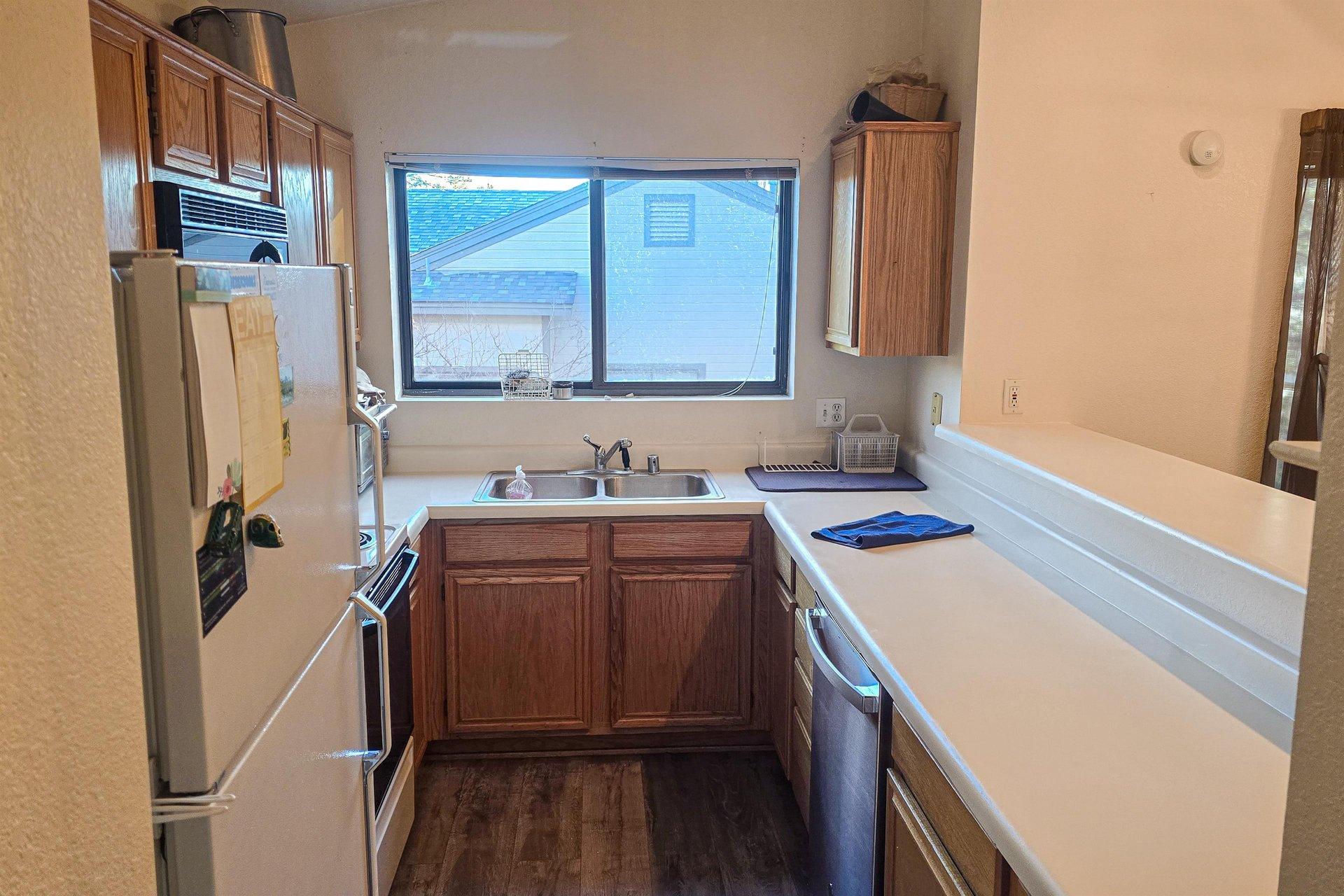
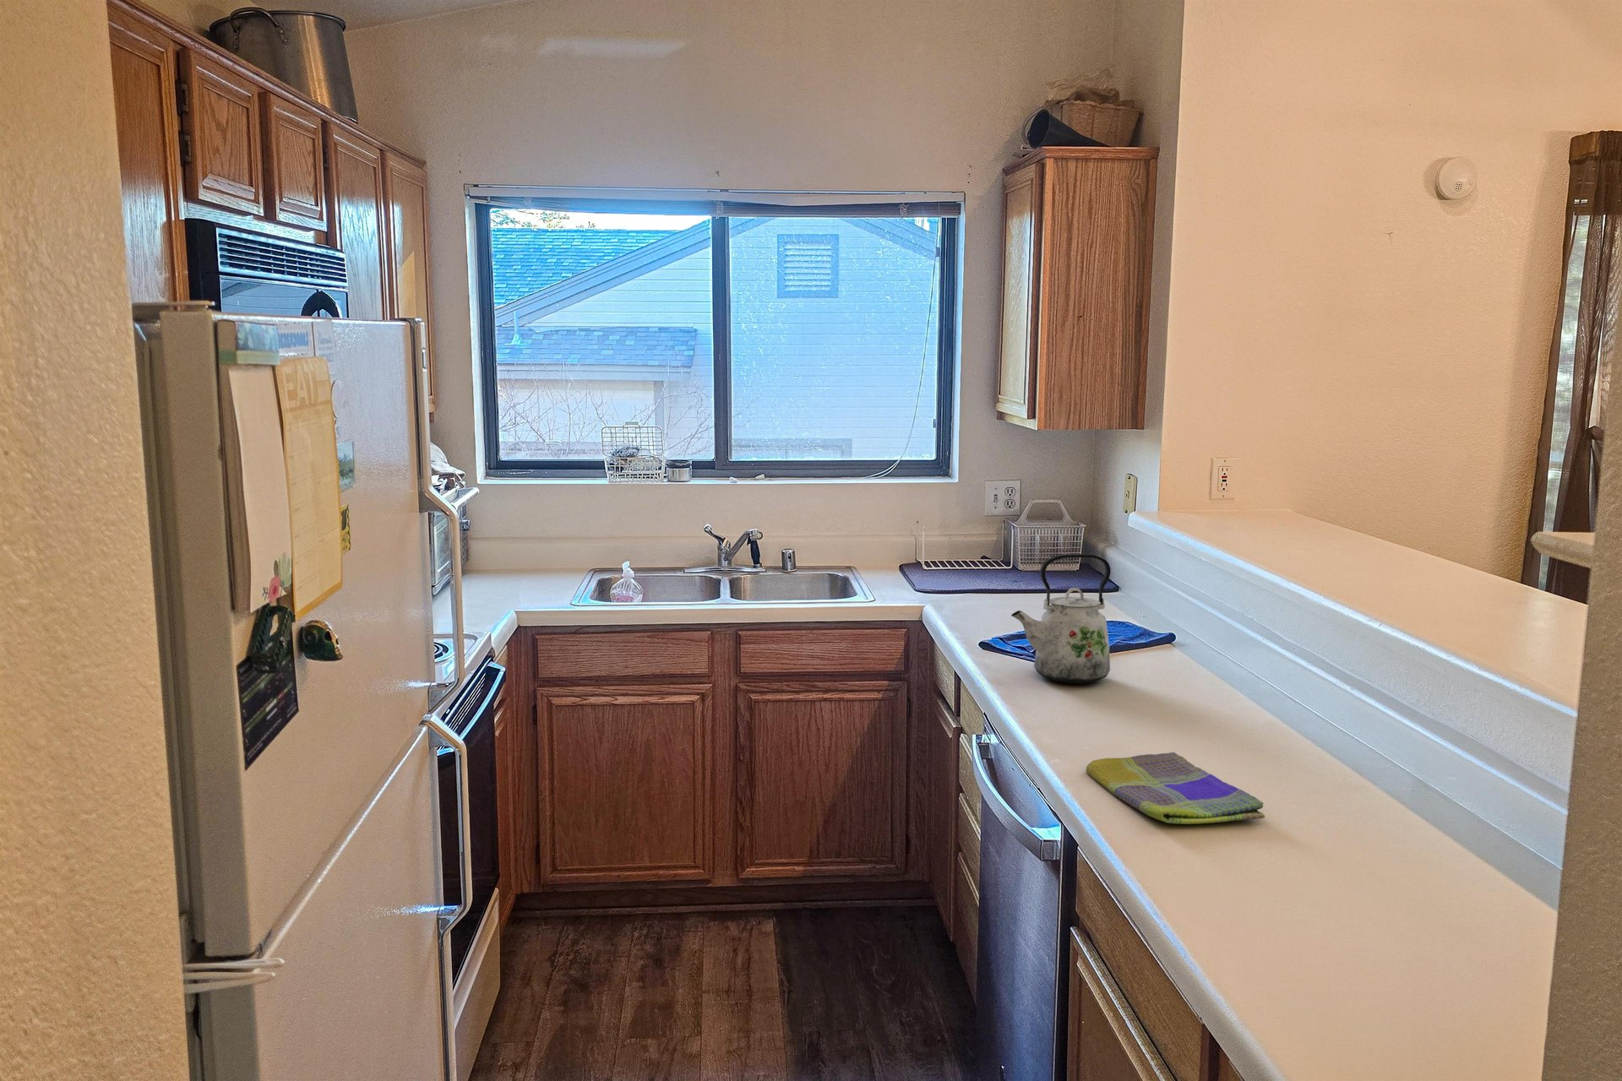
+ kettle (1060, 617)
+ dish towel (1169, 787)
